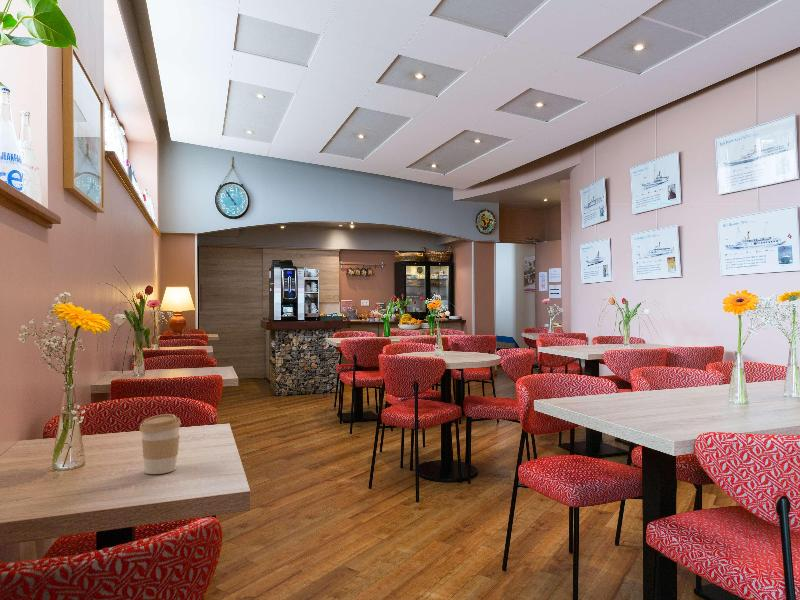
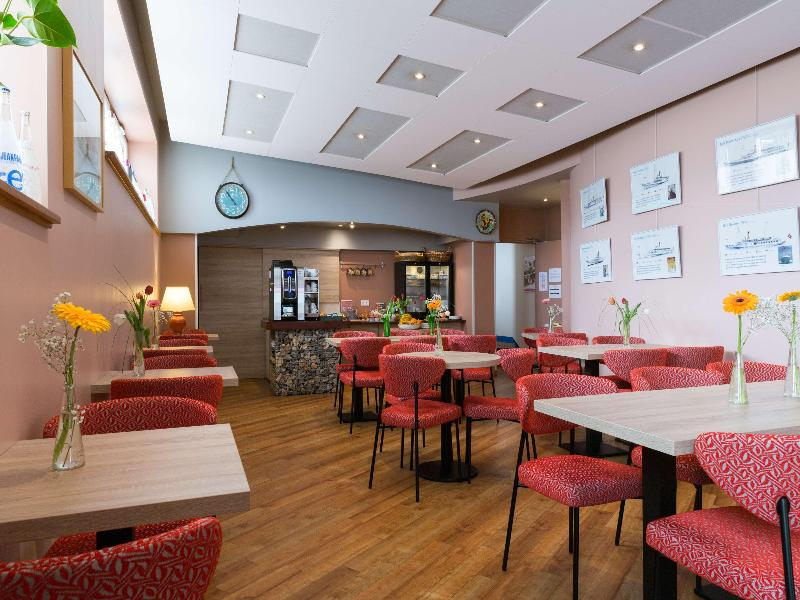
- coffee cup (160, 443)
